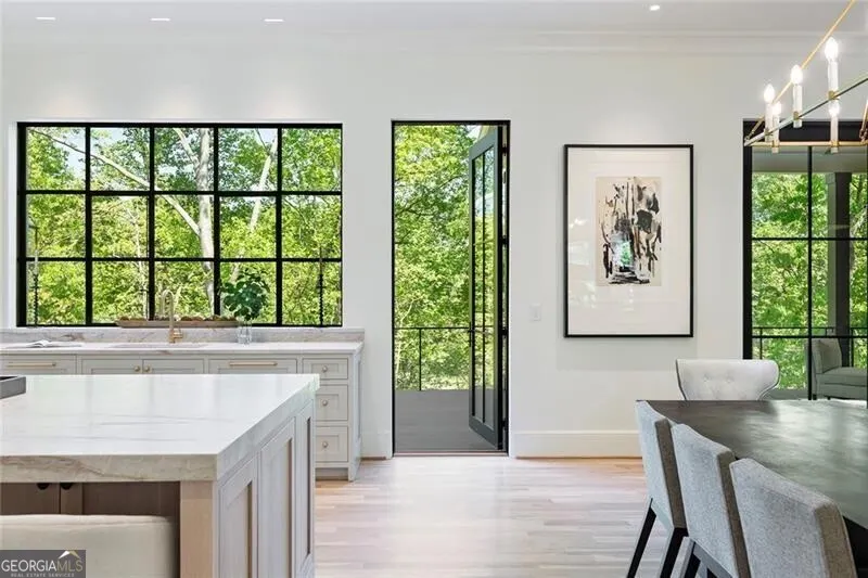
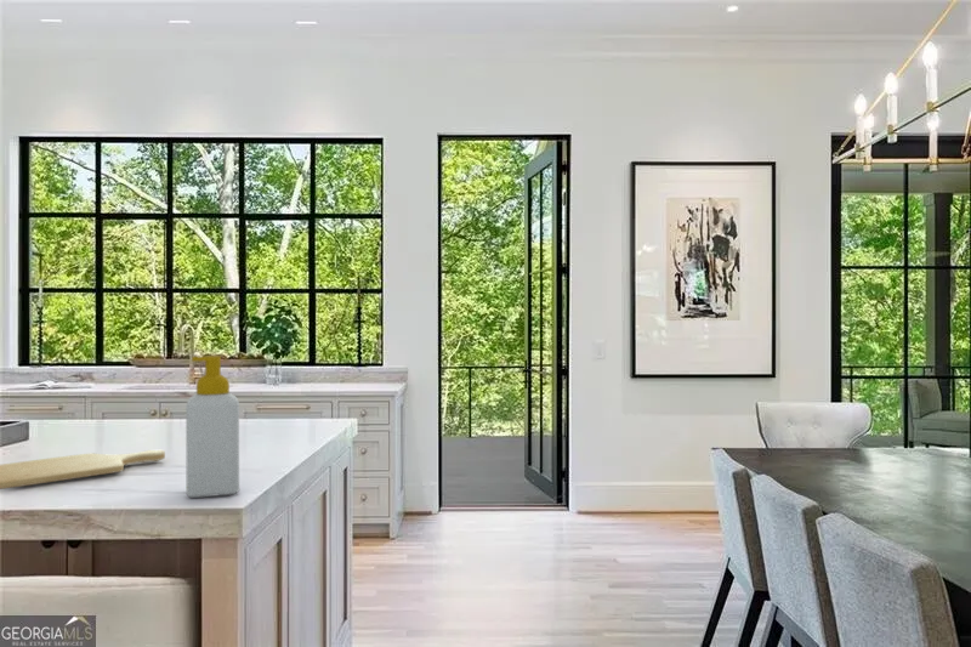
+ soap bottle (212, 424)
+ chopping board (66, 467)
